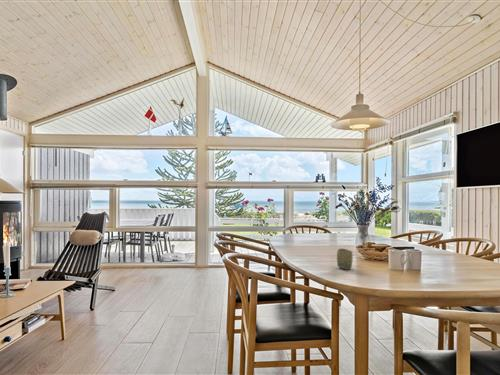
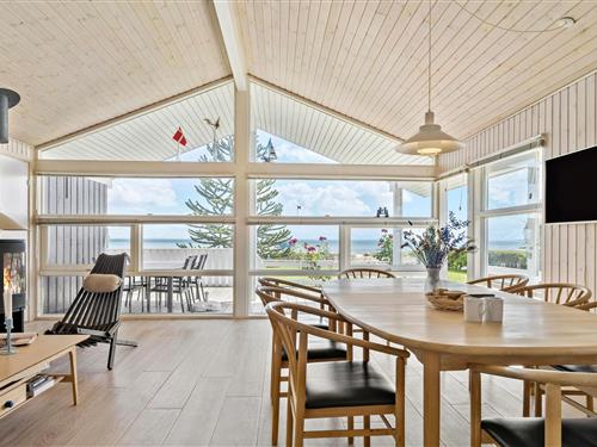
- cup (344, 258)
